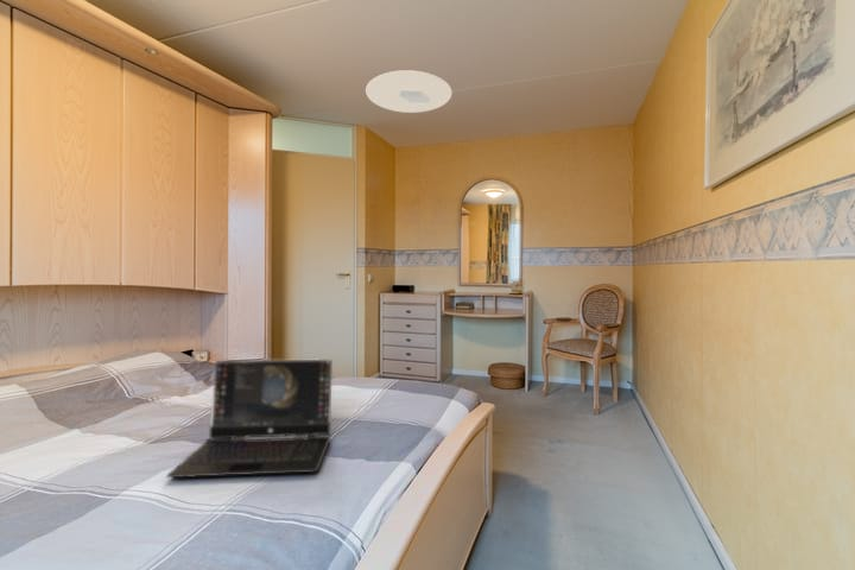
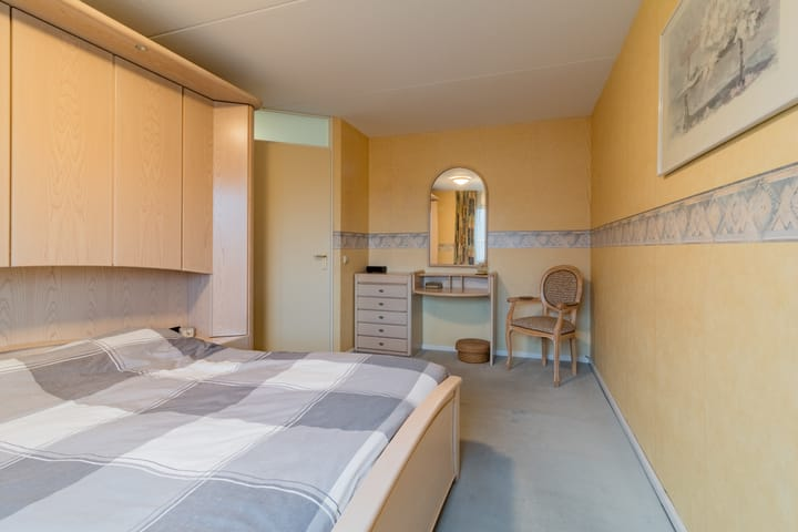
- ceiling light (408, 89)
- laptop (260, 412)
